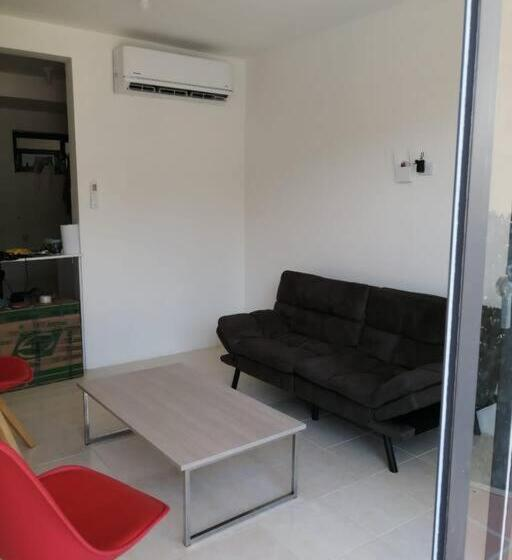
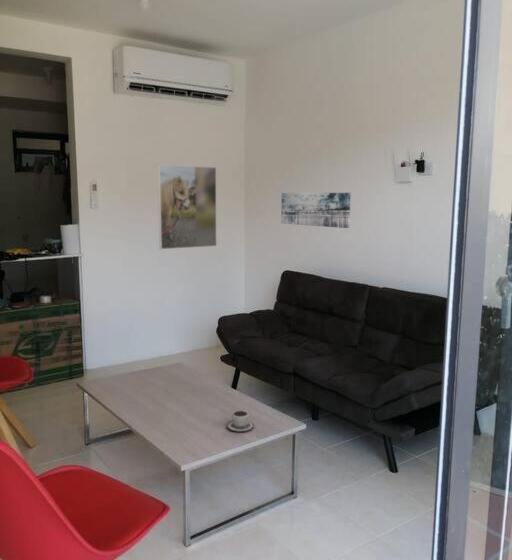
+ wall art (313, 209)
+ cup (240, 420)
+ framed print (188, 207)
